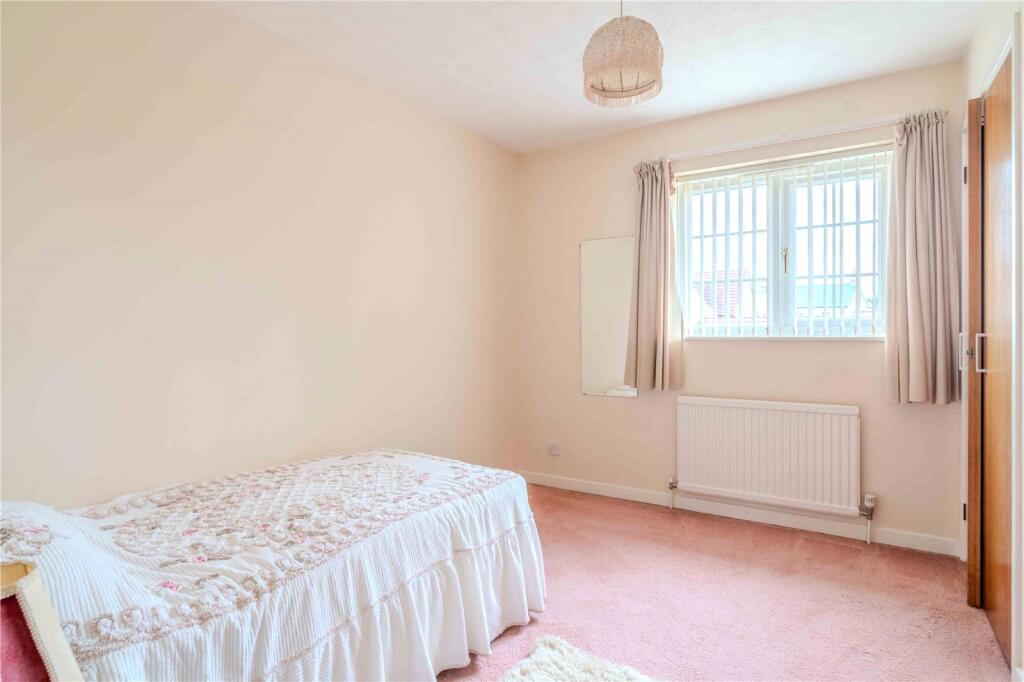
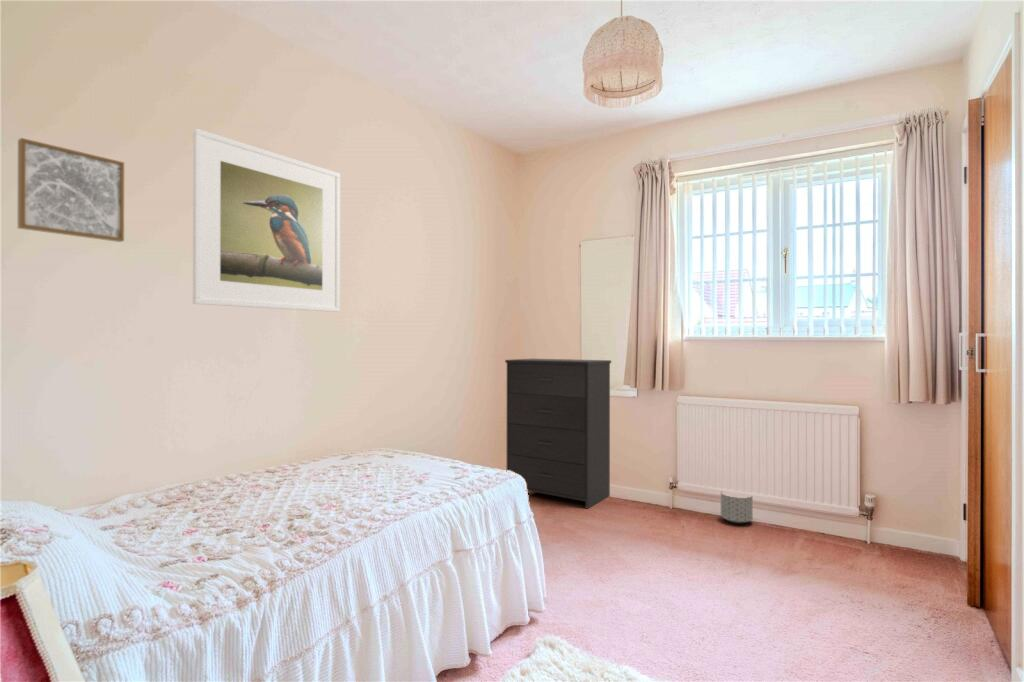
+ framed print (275, 231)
+ planter (736, 507)
+ wall art (74, 193)
+ dresser (557, 427)
